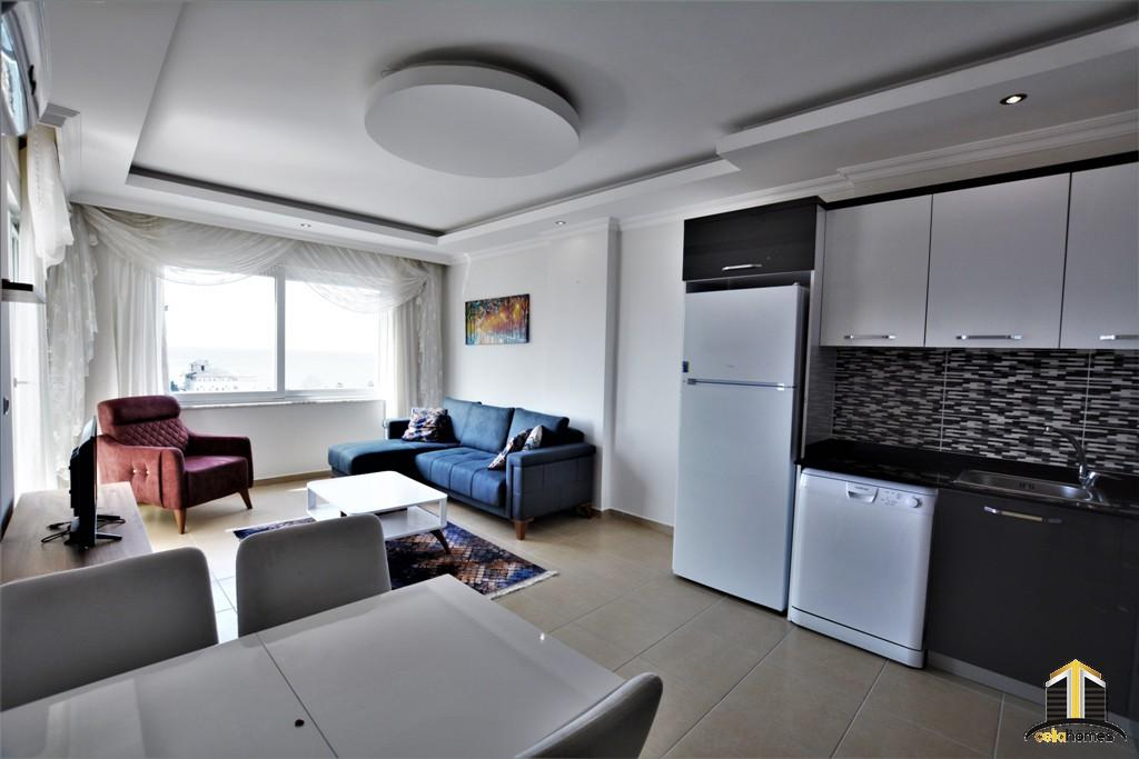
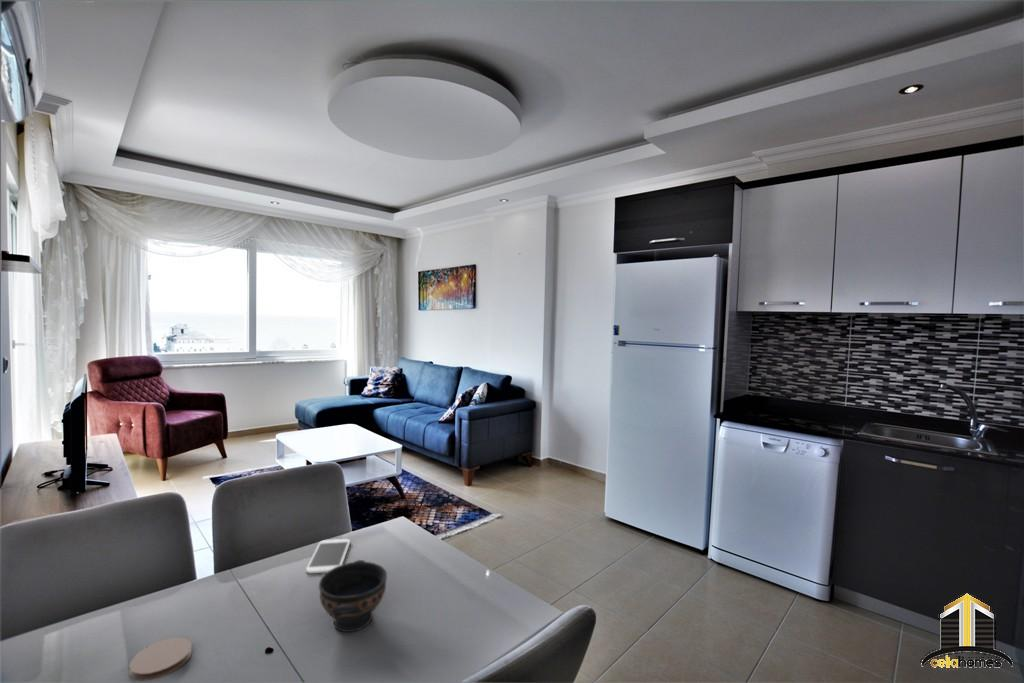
+ coaster (161, 657)
+ bowl (352, 599)
+ smartphone (329, 554)
